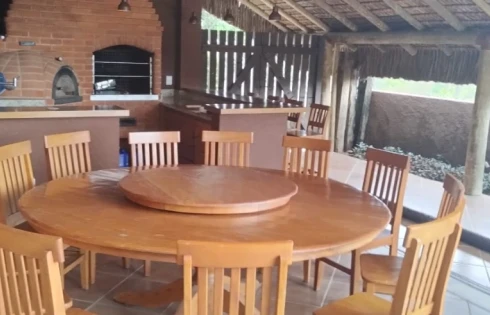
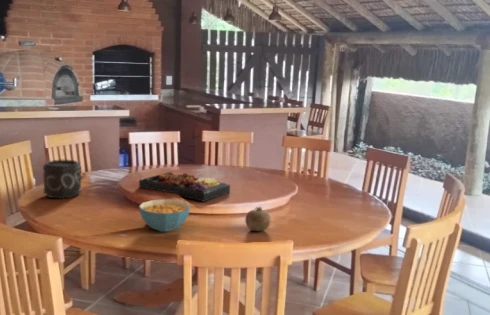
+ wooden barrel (63, 178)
+ fruit (258, 218)
+ food platter (184, 181)
+ cereal bowl (164, 217)
